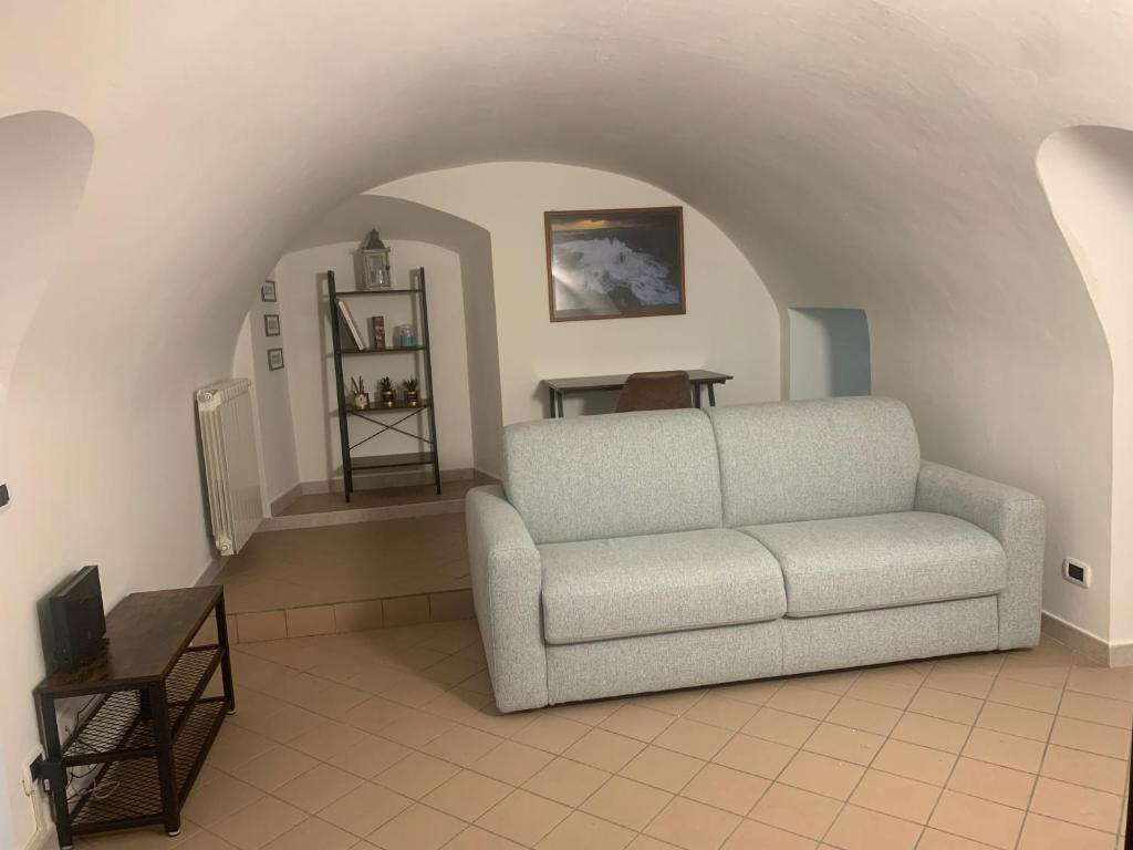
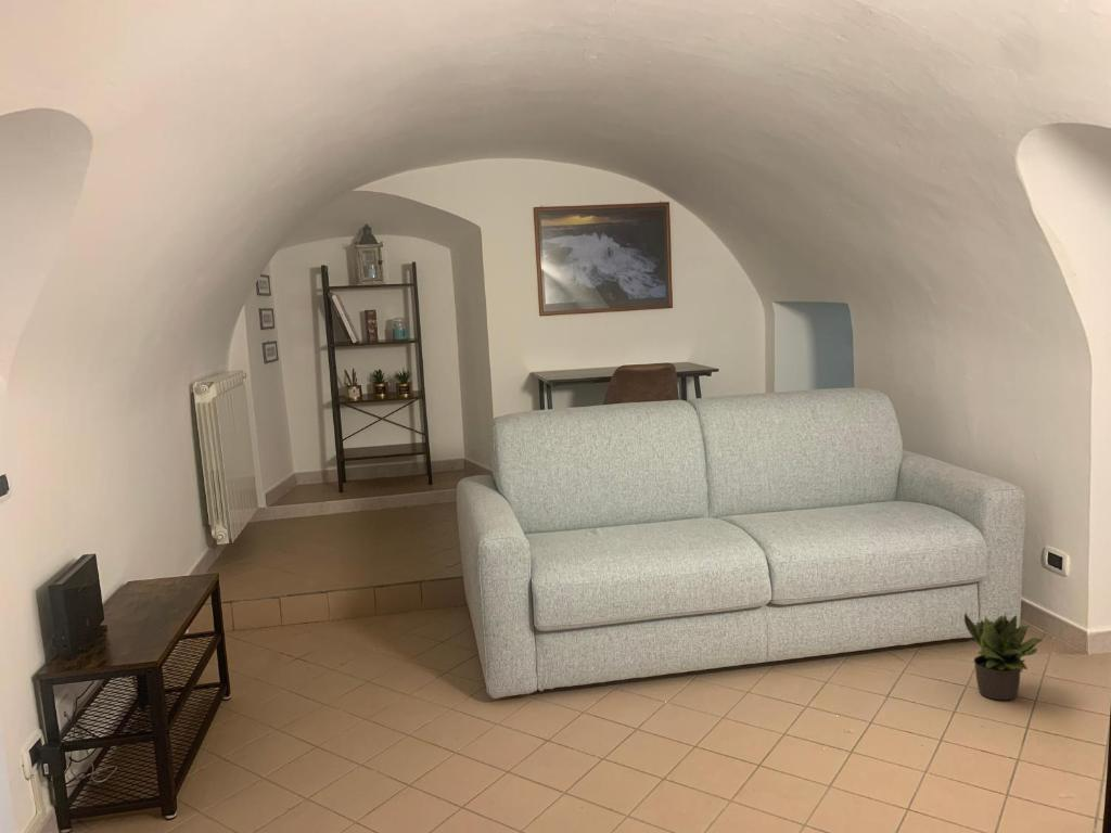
+ potted plant (999, 655)
